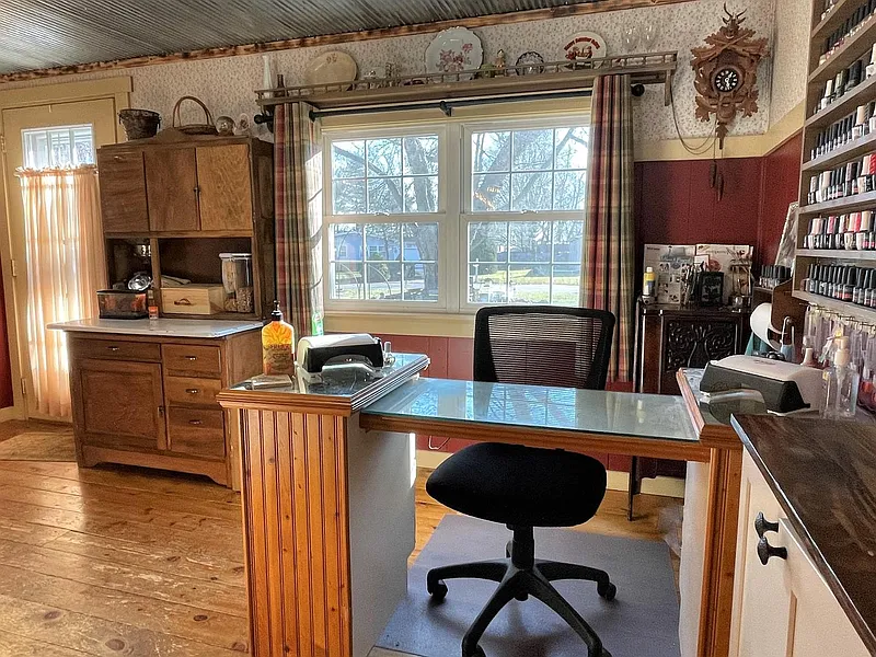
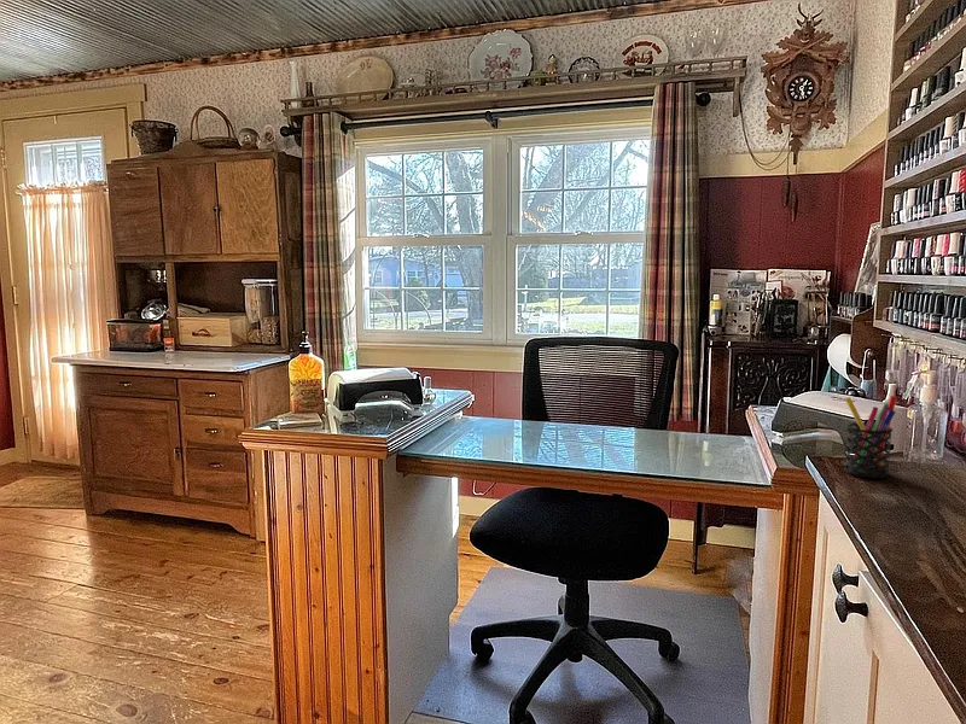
+ pen holder (873, 432)
